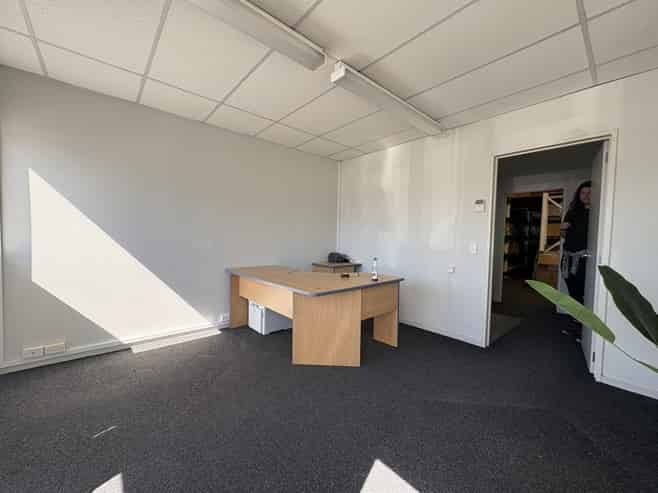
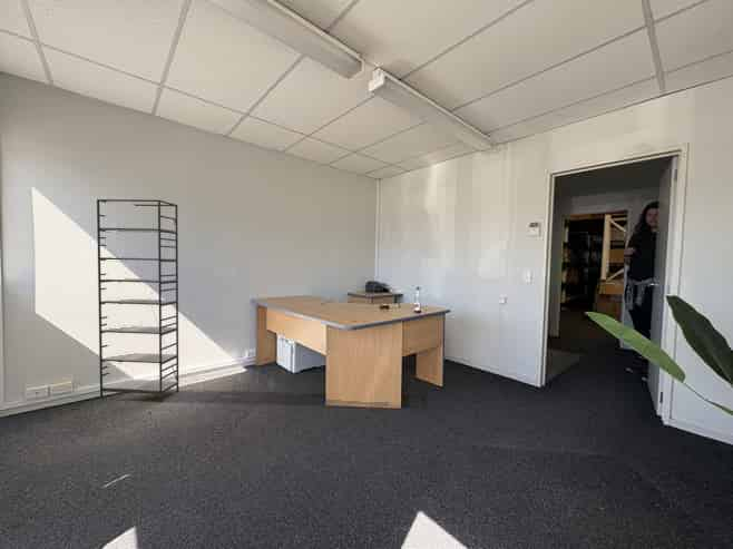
+ shelving unit (139, 300)
